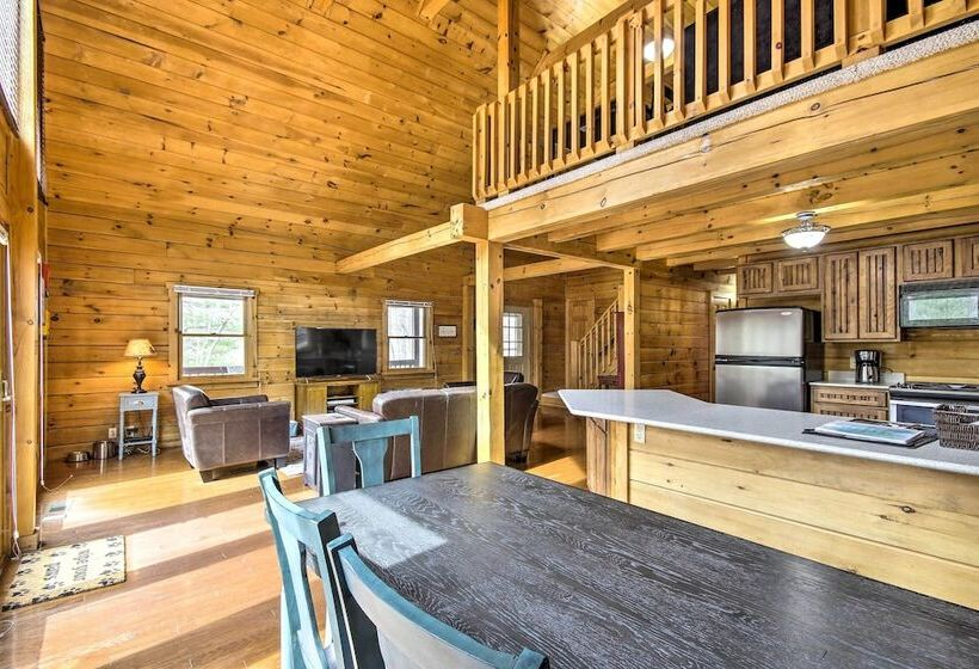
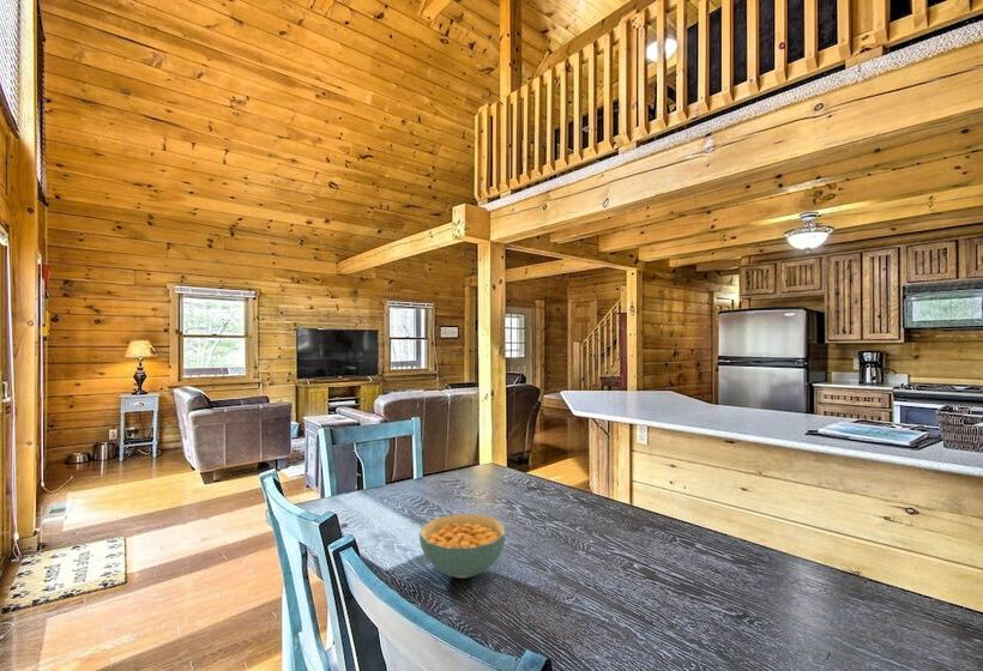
+ cereal bowl (463, 550)
